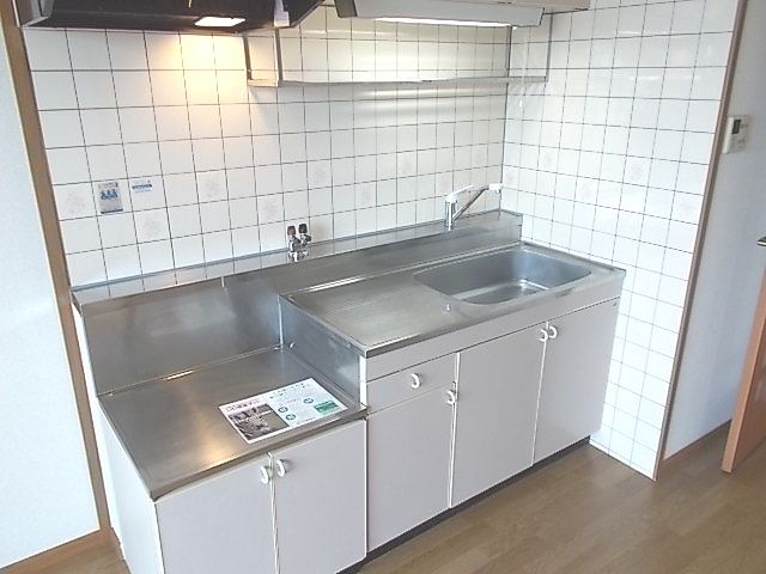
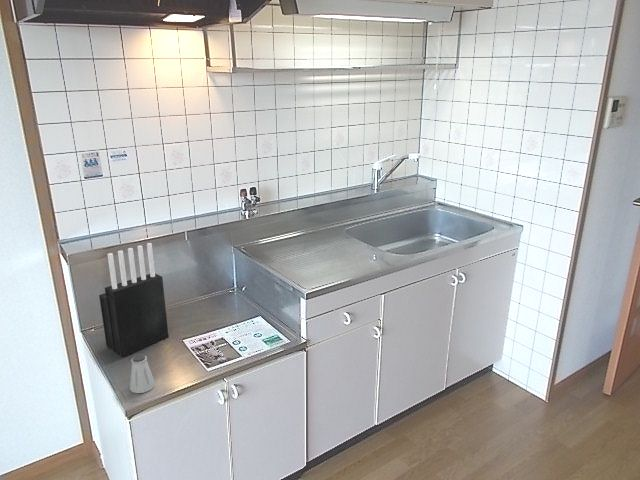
+ saltshaker (140, 371)
+ knife block (130, 295)
